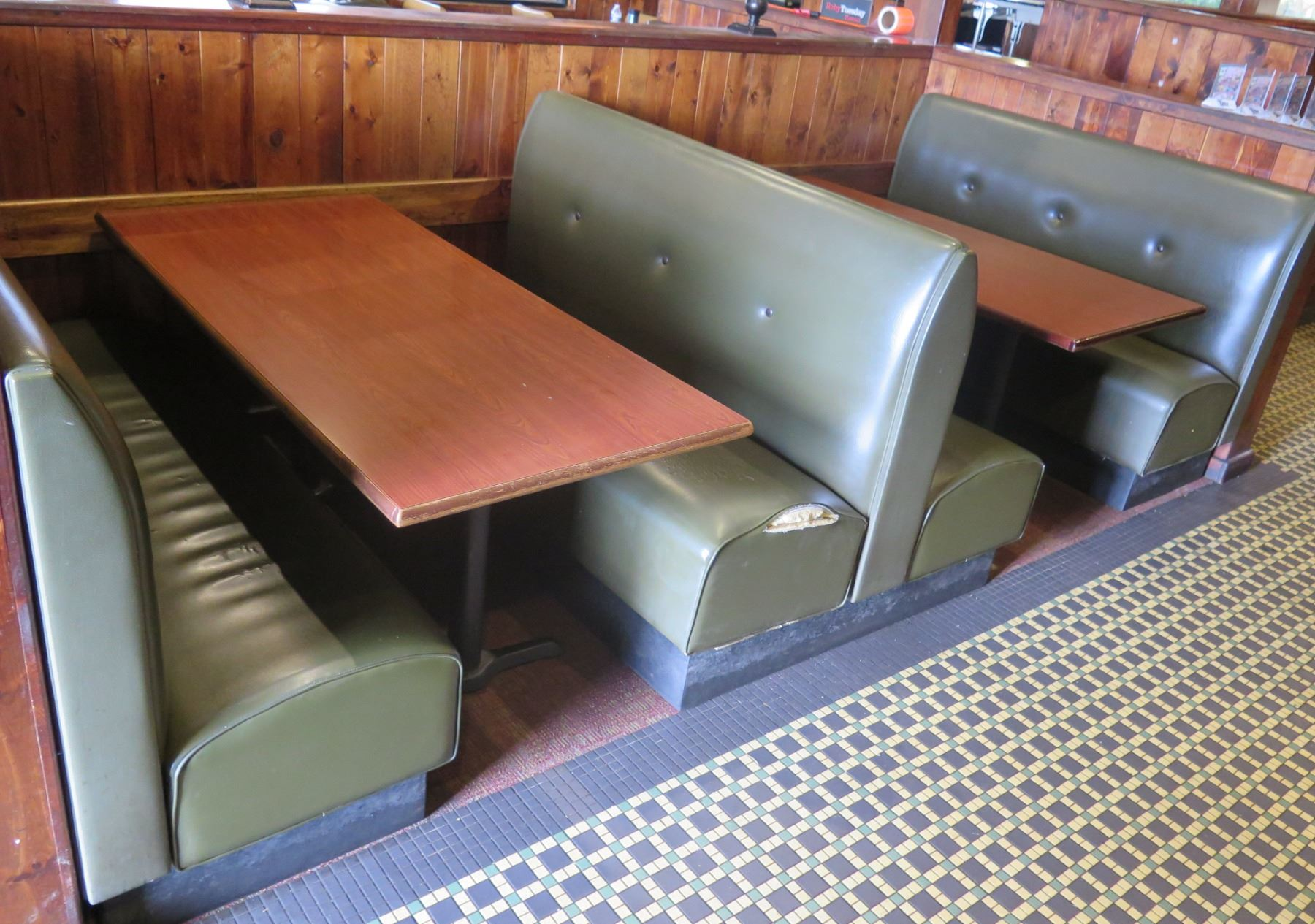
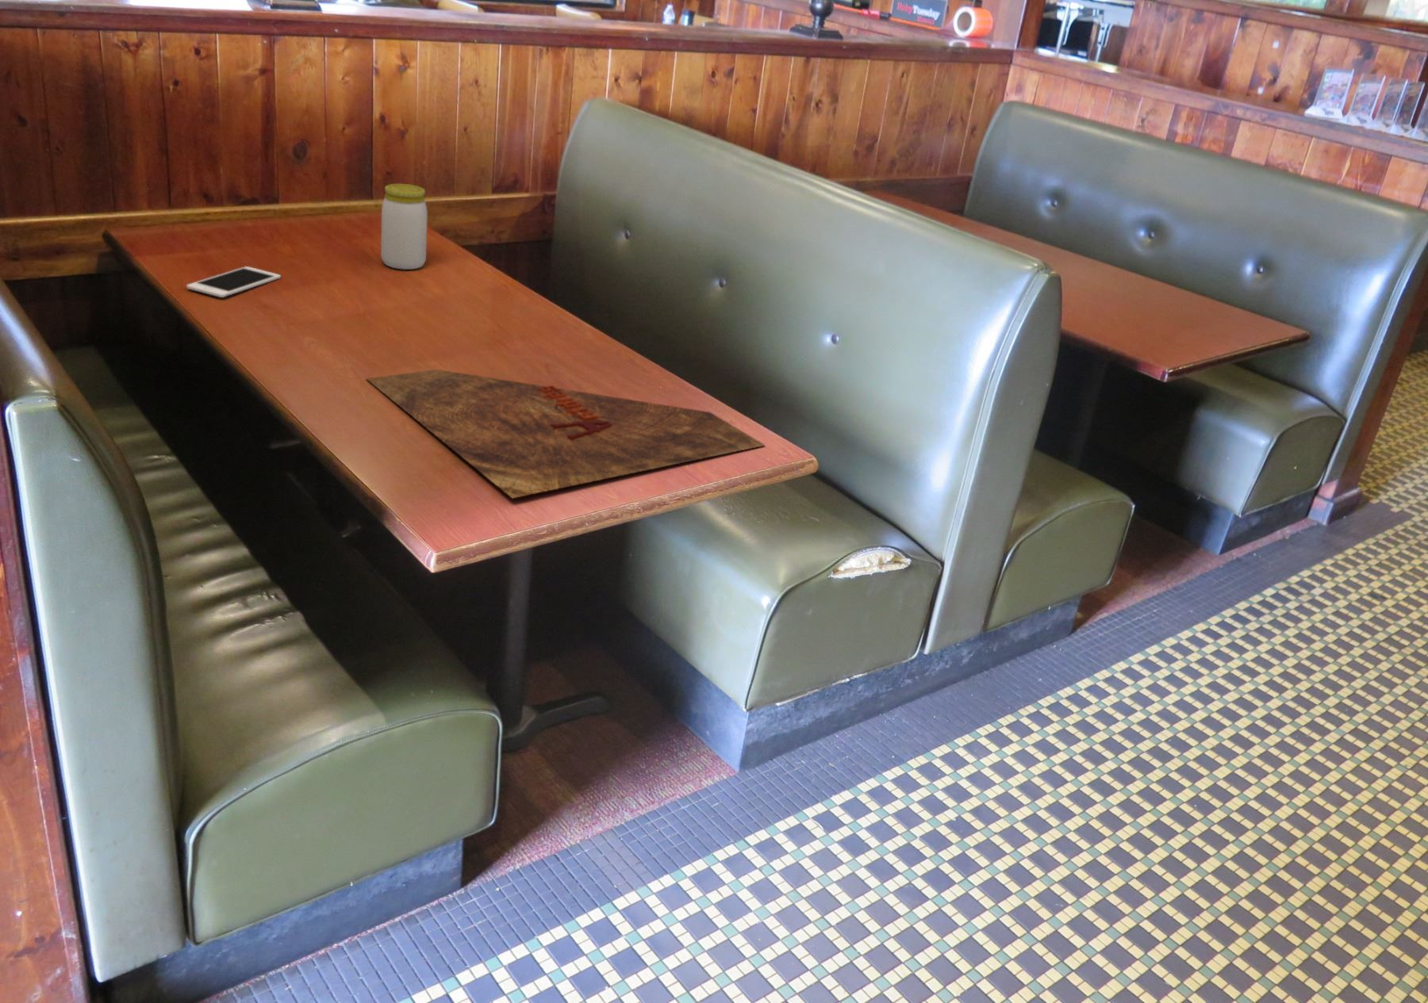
+ cell phone (235, 281)
+ placemat (564, 410)
+ jar (404, 226)
